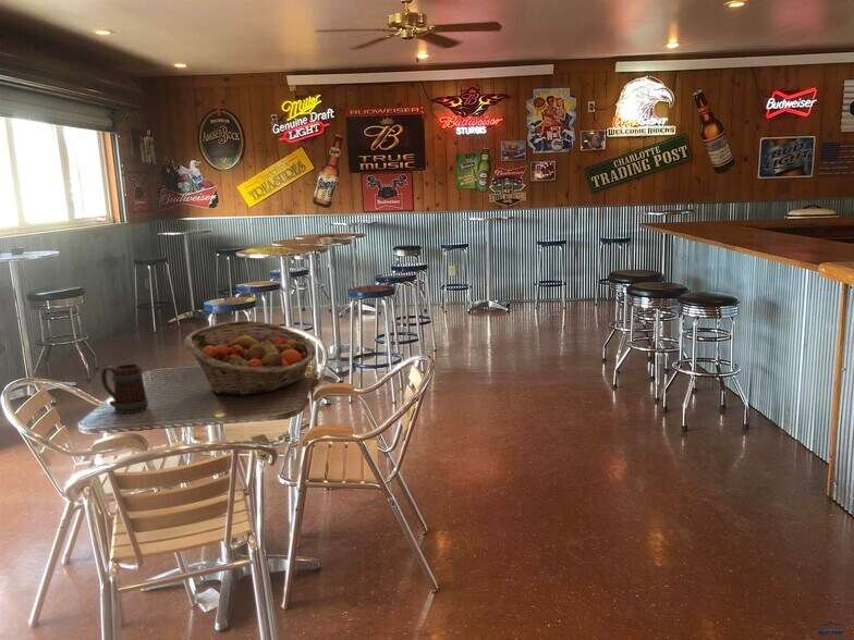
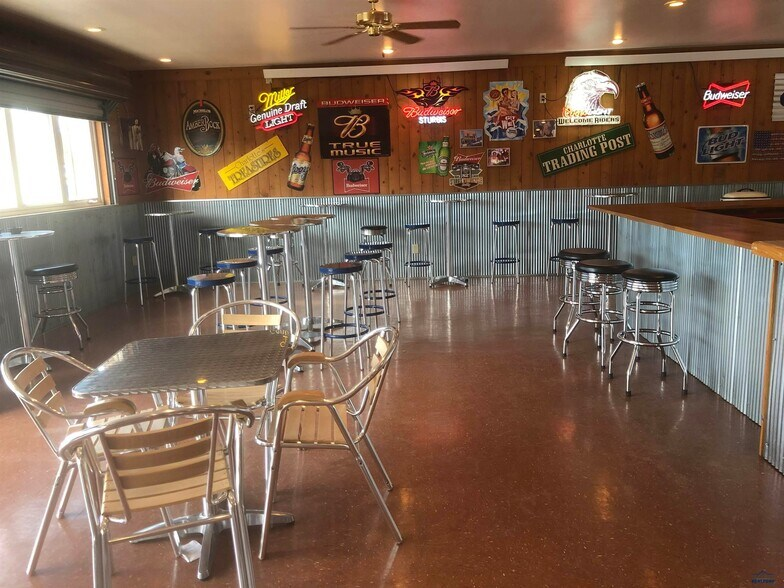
- fruit basket (253, 355)
- beer mug (123, 387)
